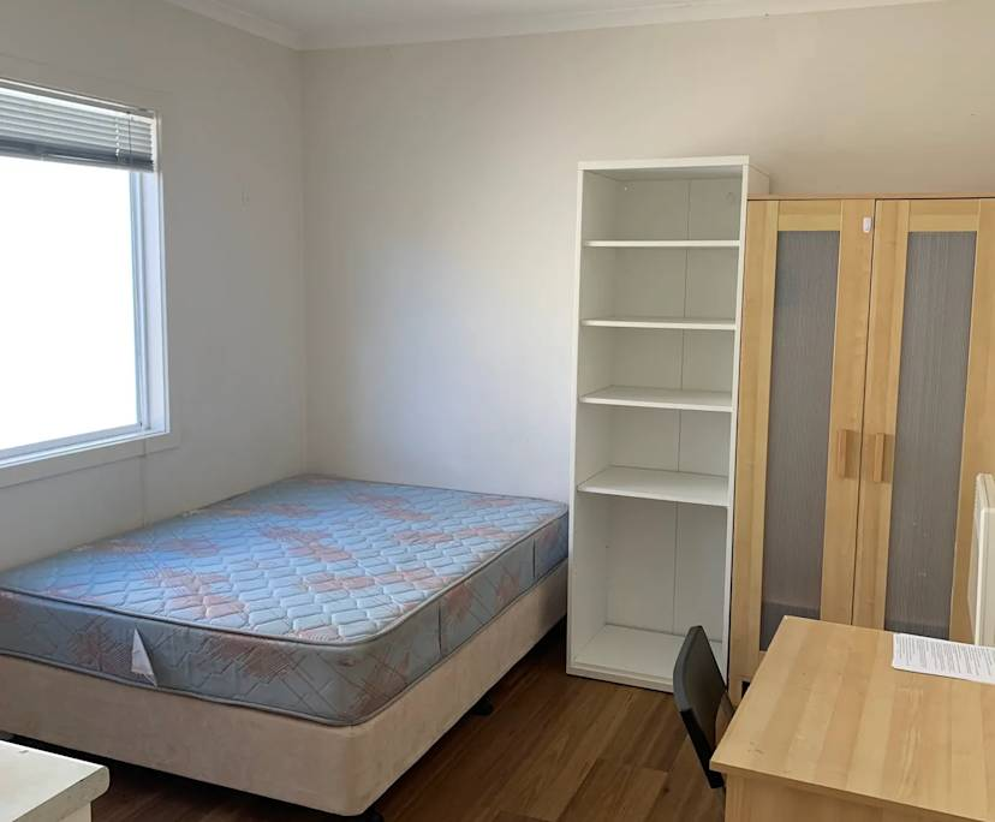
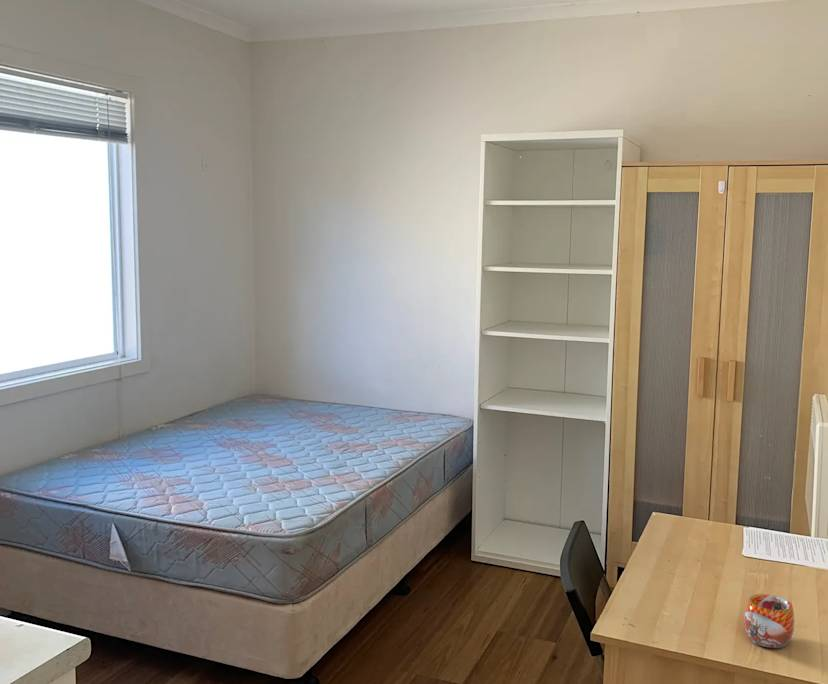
+ mug (769, 619)
